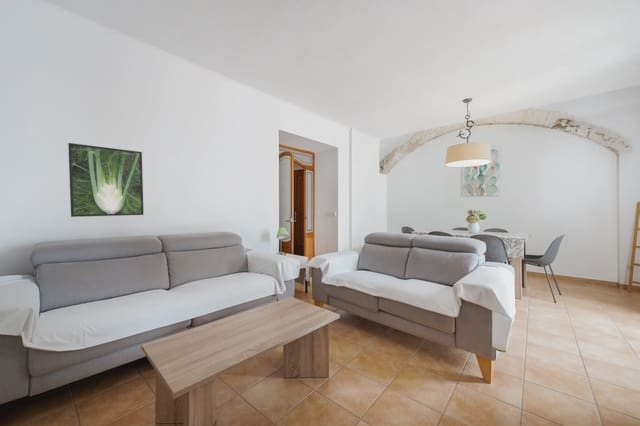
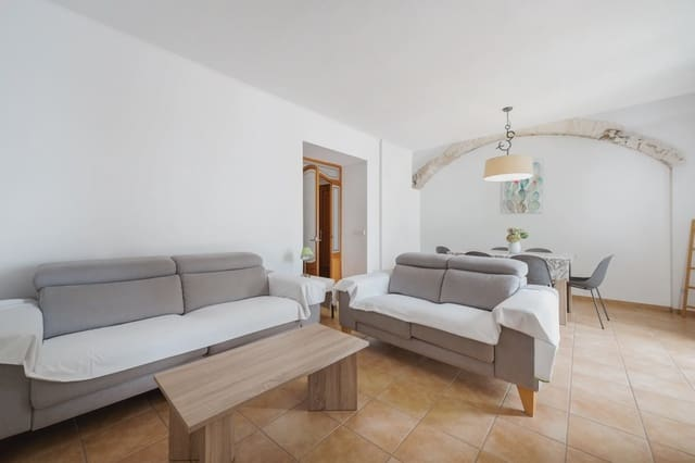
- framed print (109, 182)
